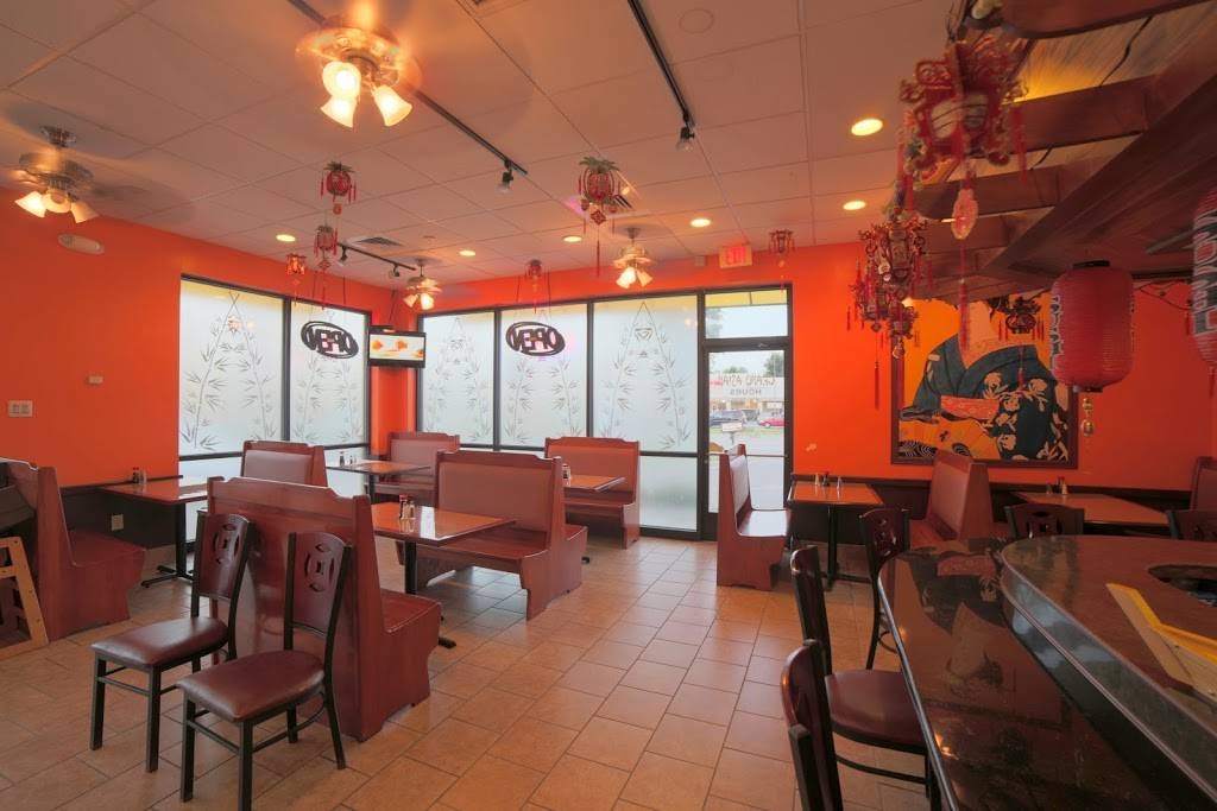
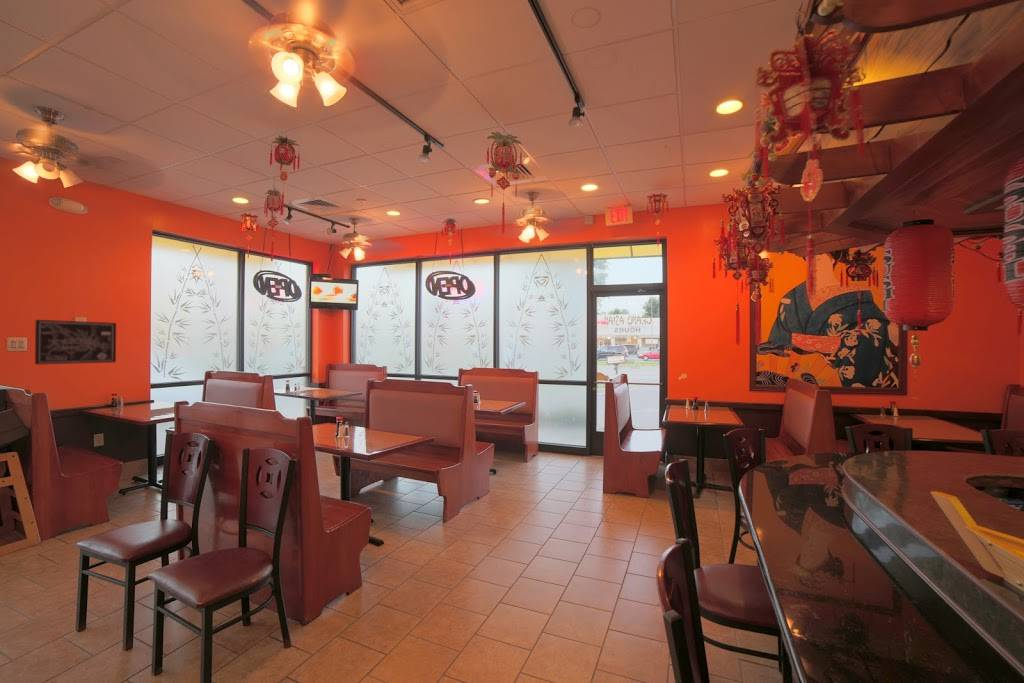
+ wall art (78, 342)
